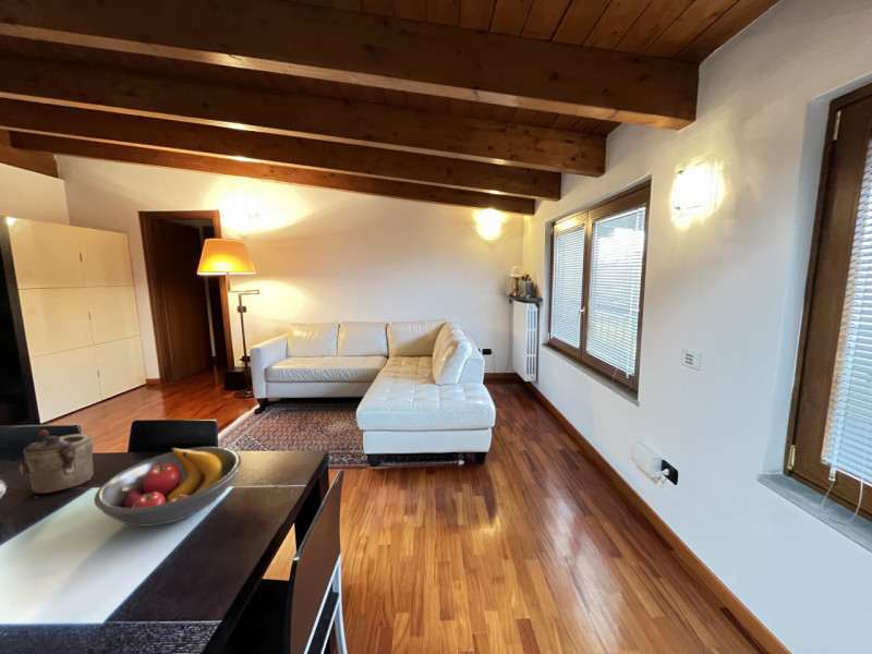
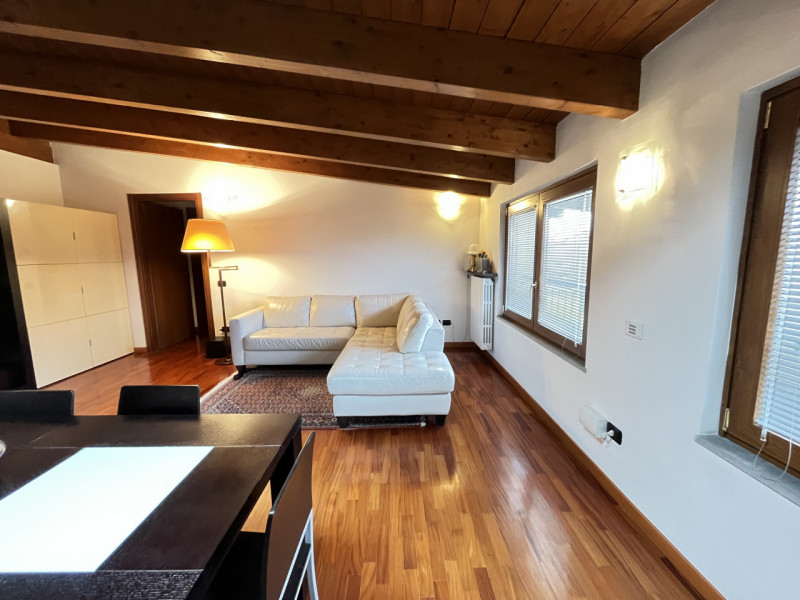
- teapot (58, 457)
- fruit bowl (175, 485)
